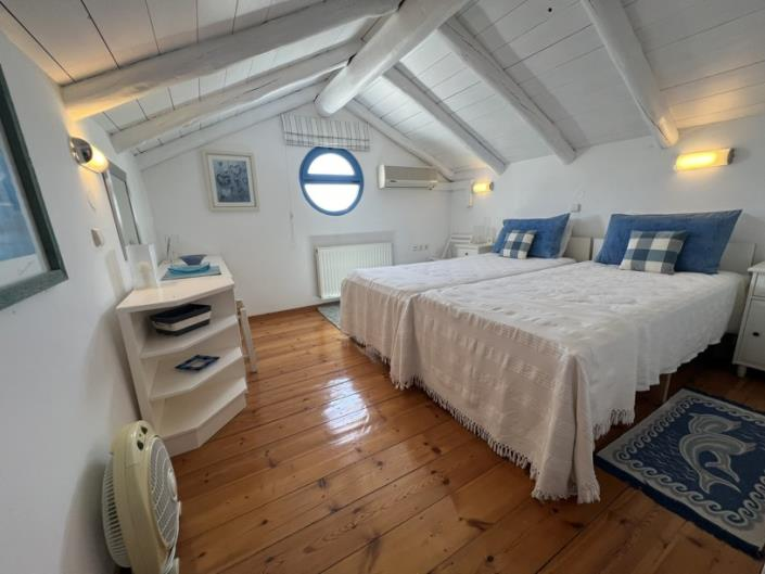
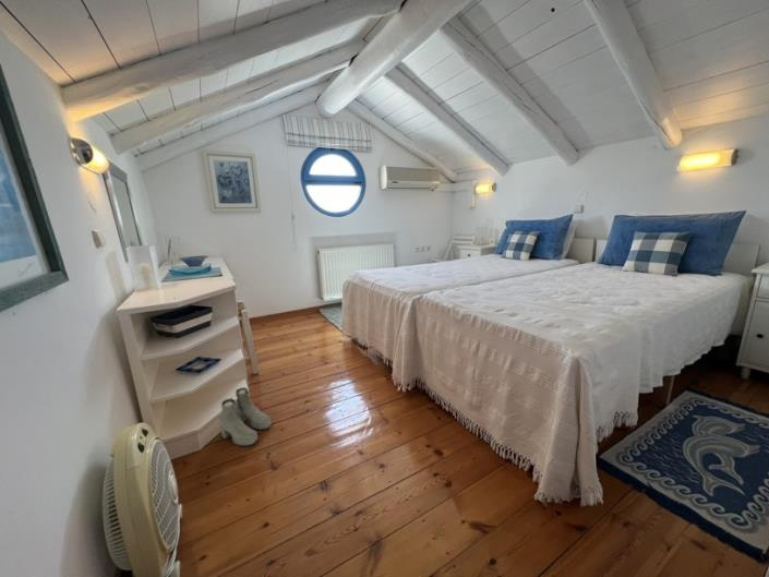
+ boots (243, 413)
